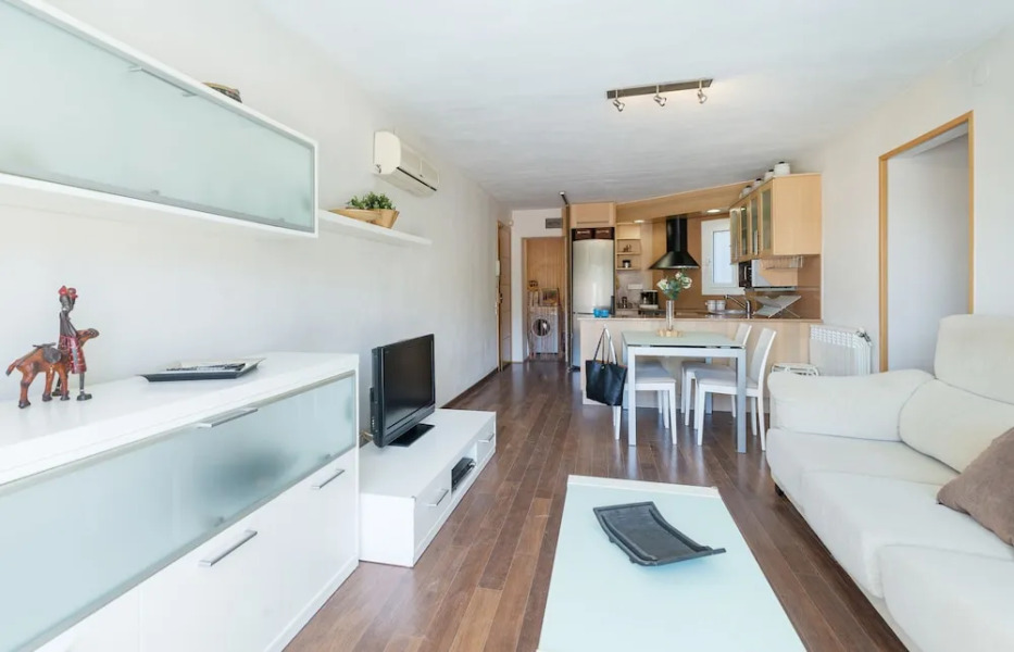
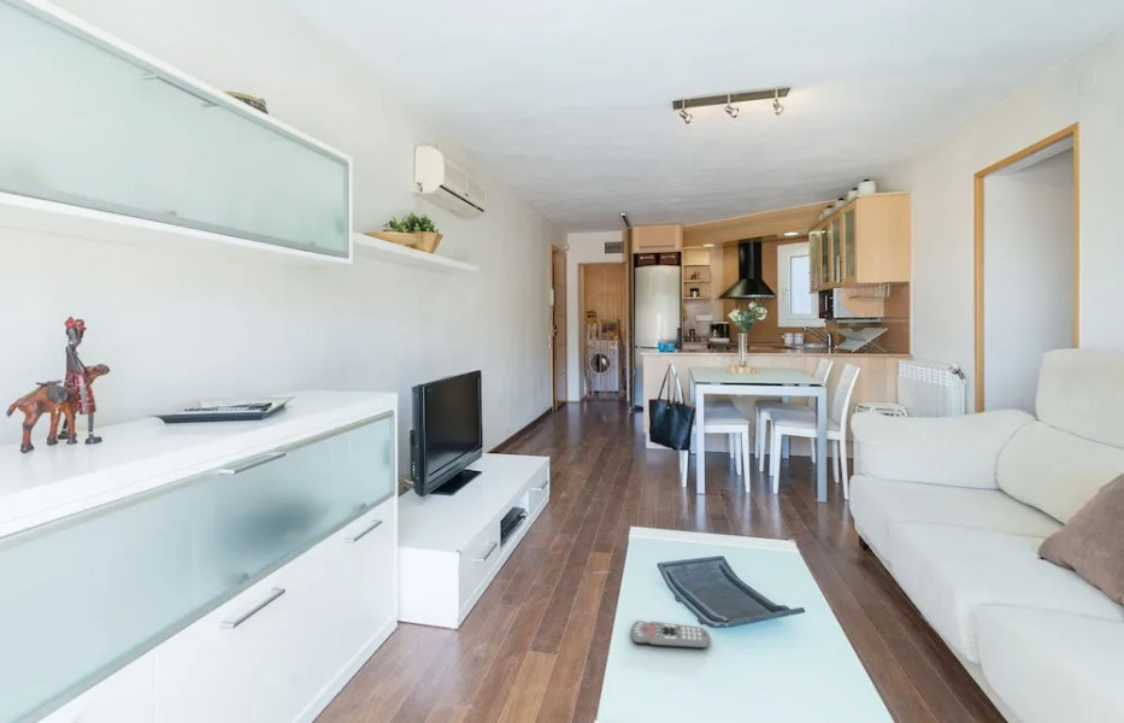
+ remote control (670, 635)
